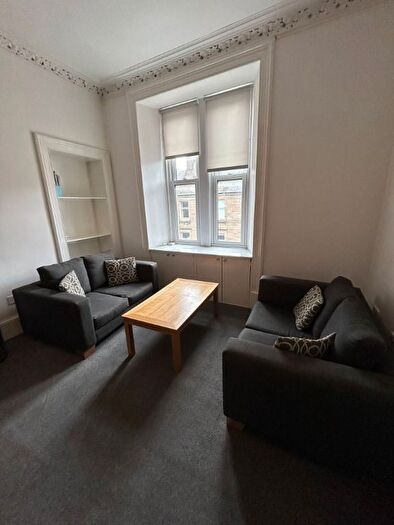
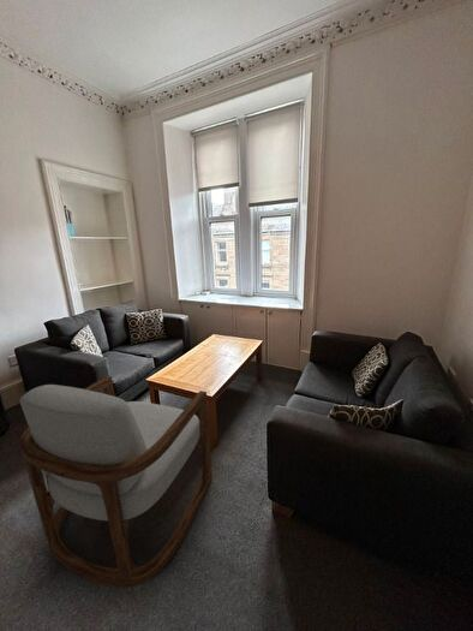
+ armchair (124, 440)
